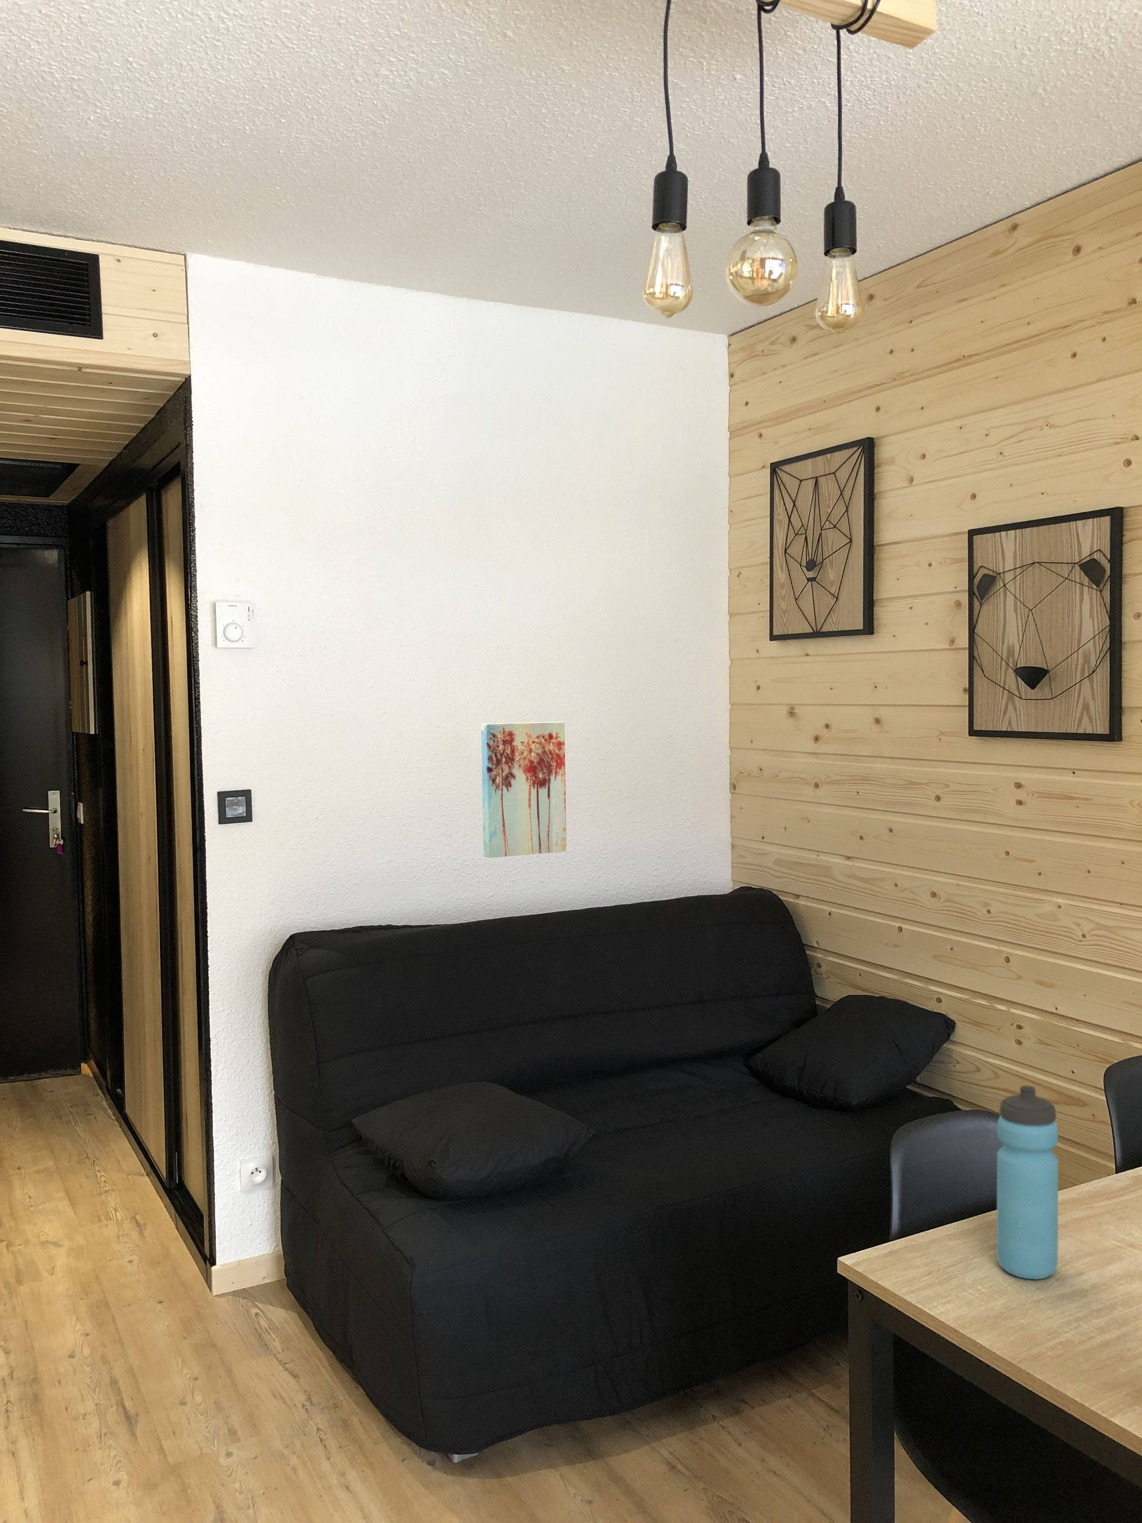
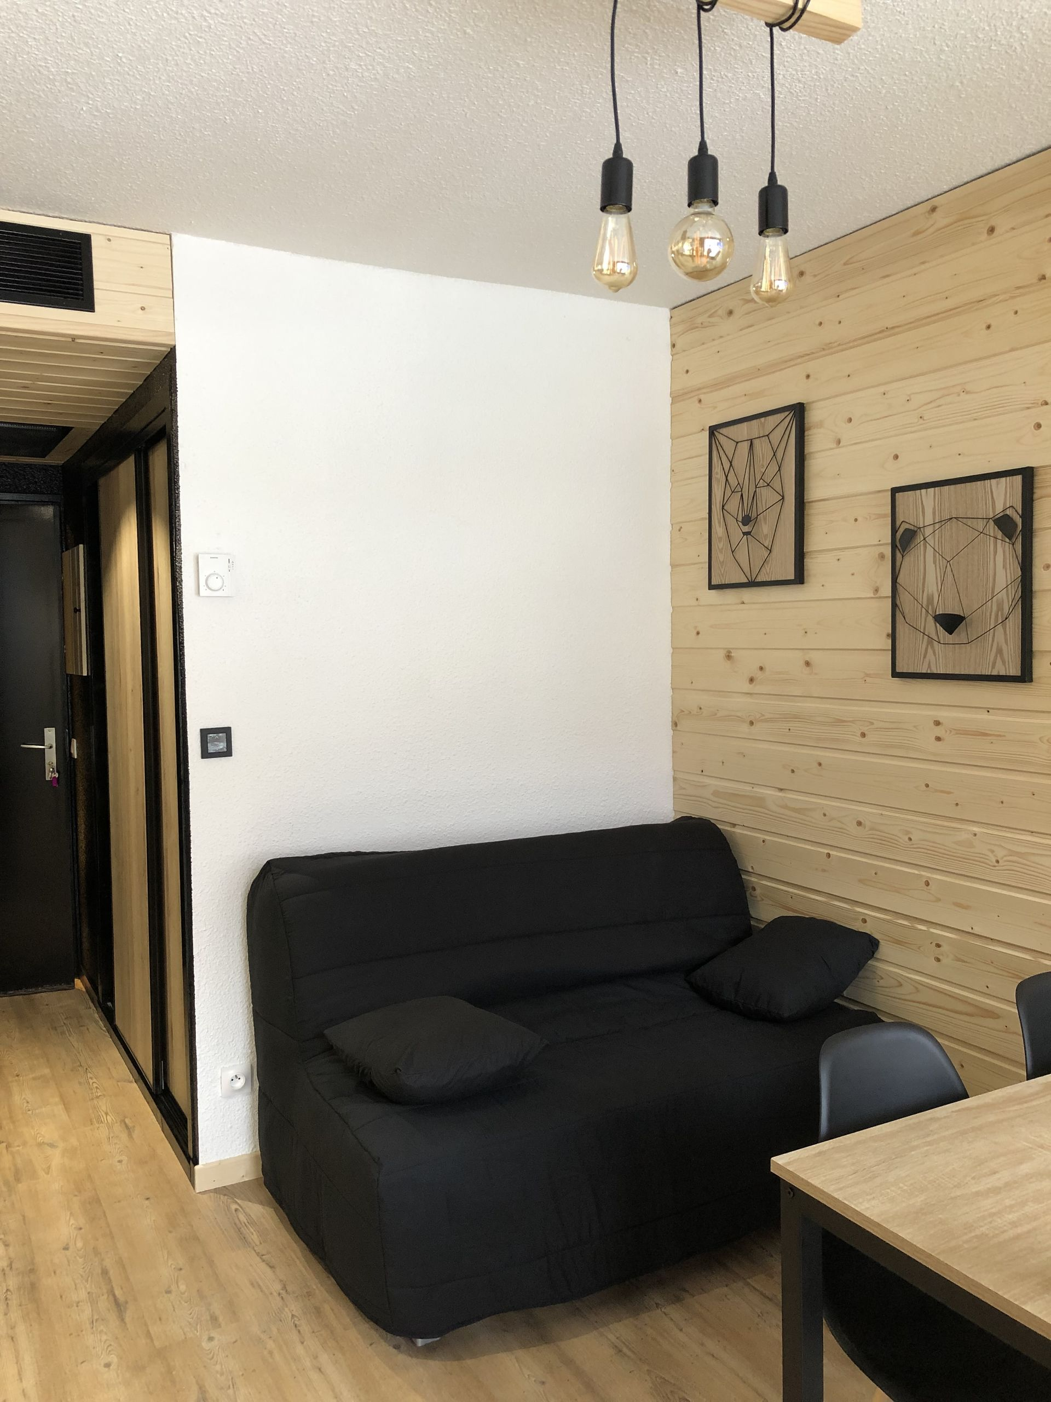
- water bottle (1027, 1178)
- wall art (524, 788)
